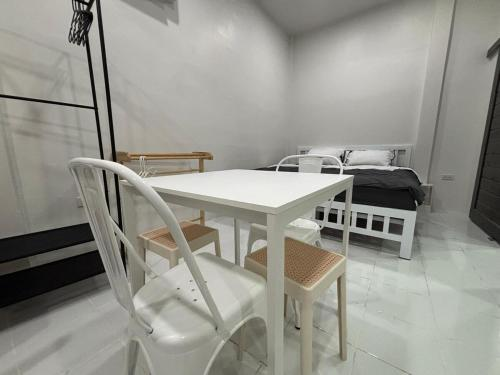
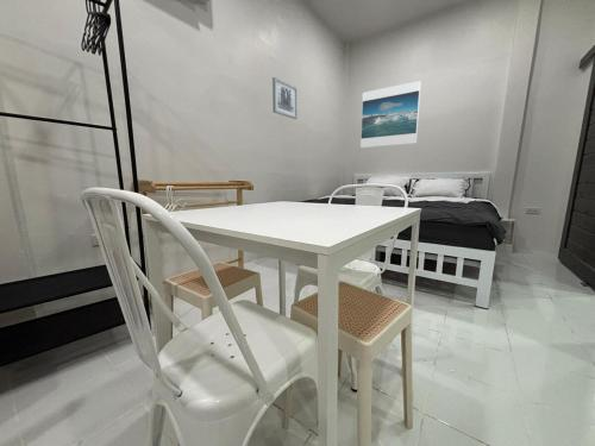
+ wall art (286, 99)
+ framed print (388, 117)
